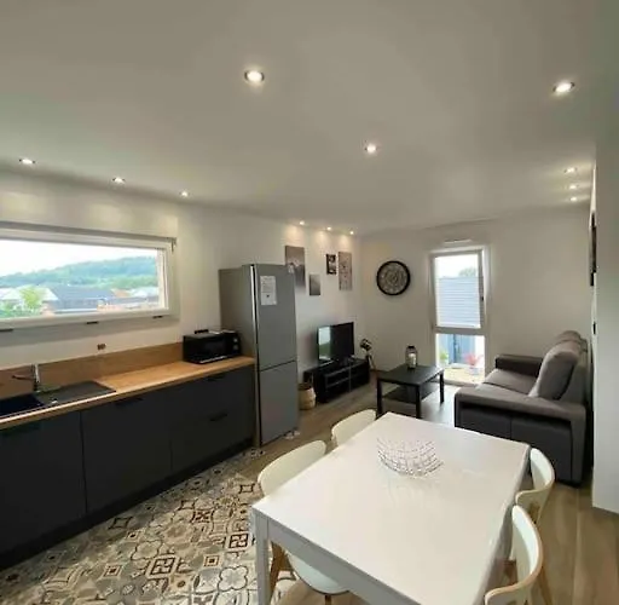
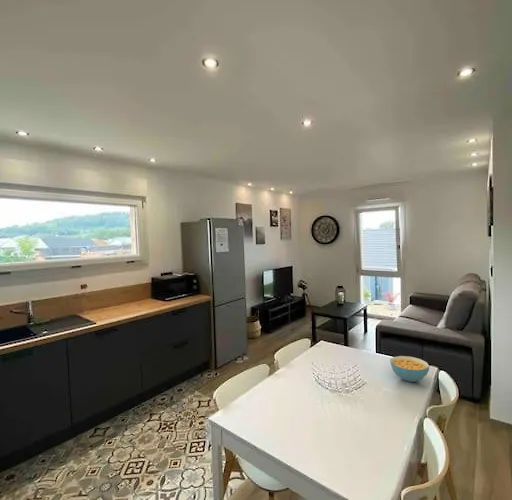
+ cereal bowl (409, 371)
